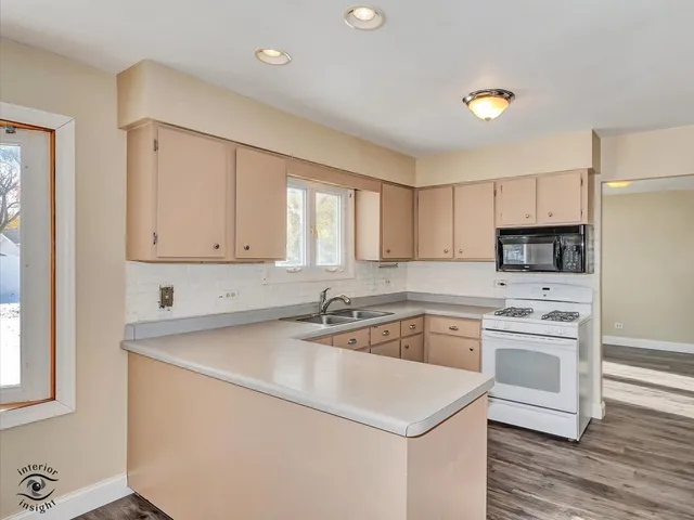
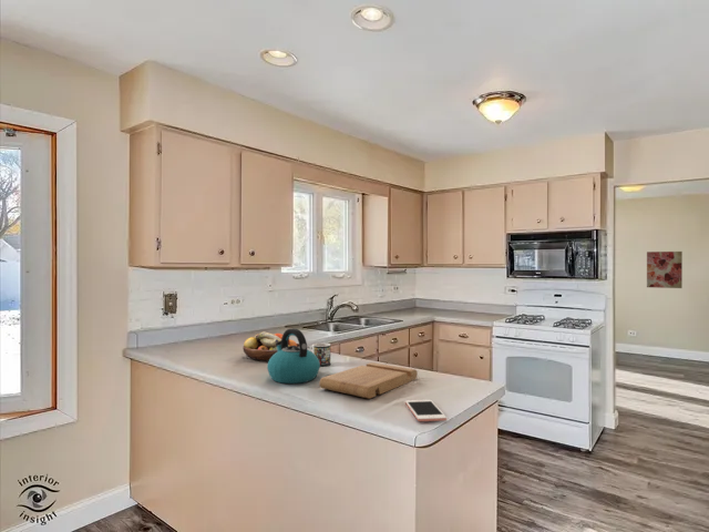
+ kettle (291, 352)
+ fruit bowl (273, 342)
+ cutting board (370, 378)
+ mug (318, 354)
+ cell phone (424, 409)
+ wall art (664, 269)
